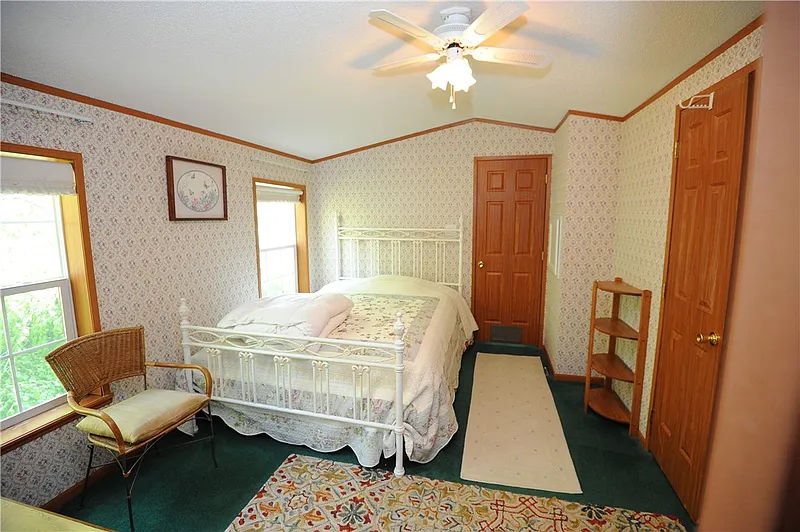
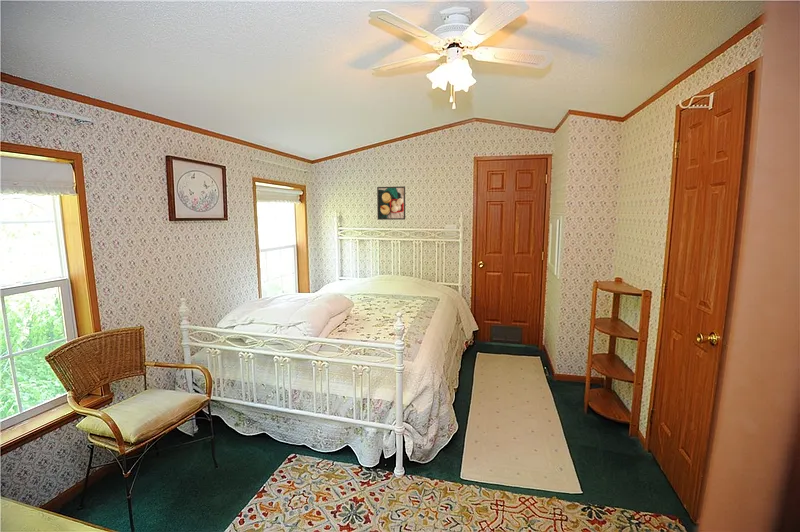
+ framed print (391, 203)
